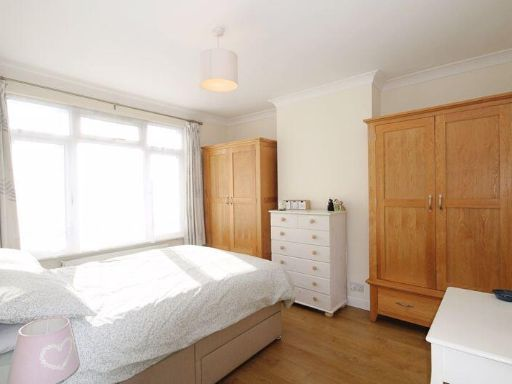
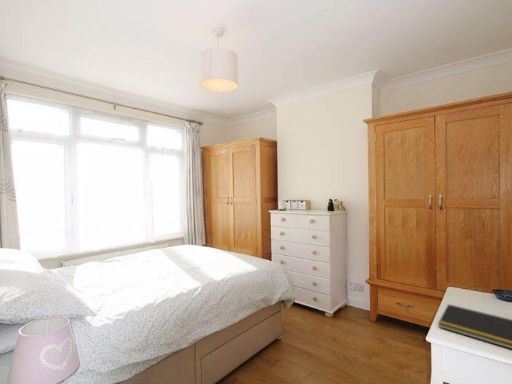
+ notepad (477, 324)
